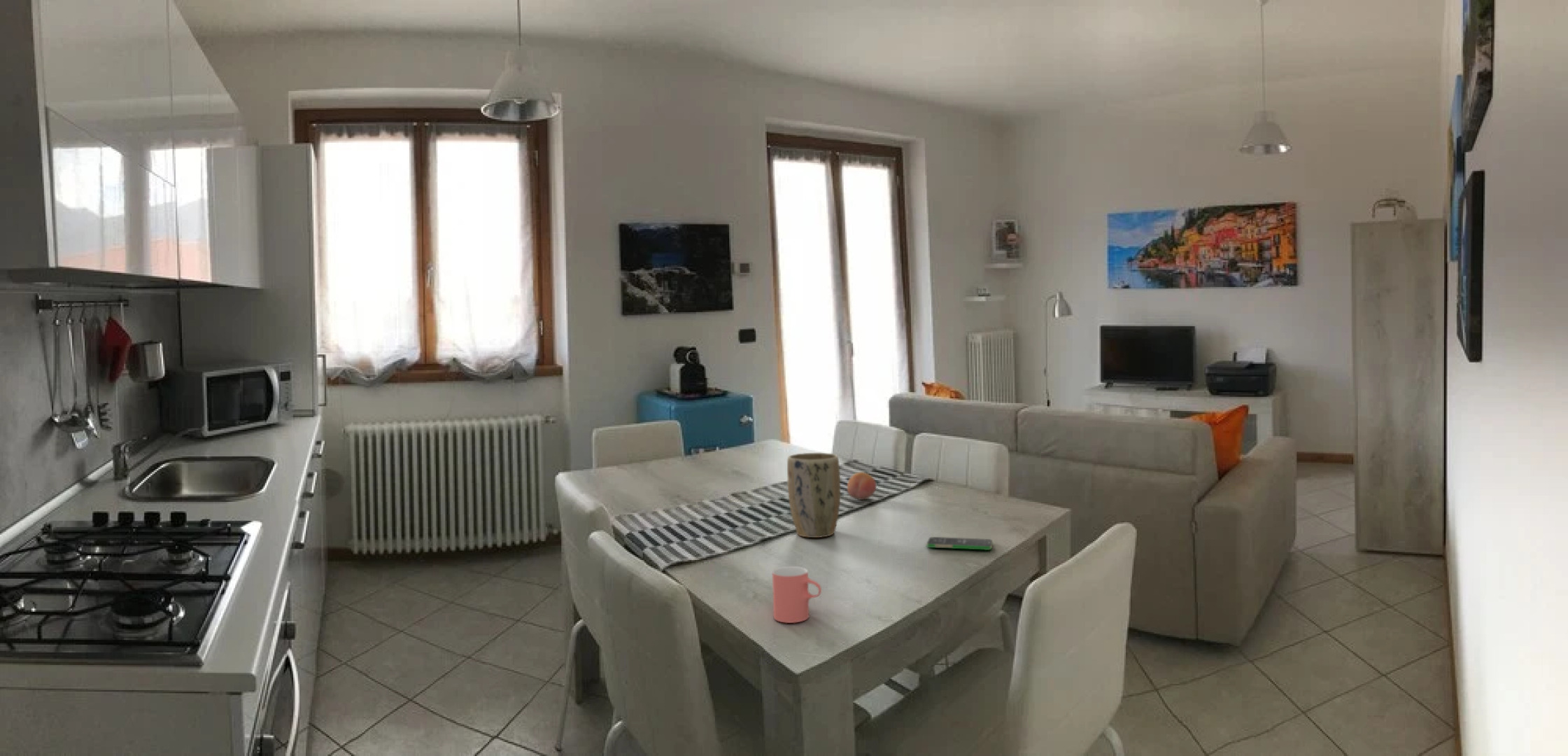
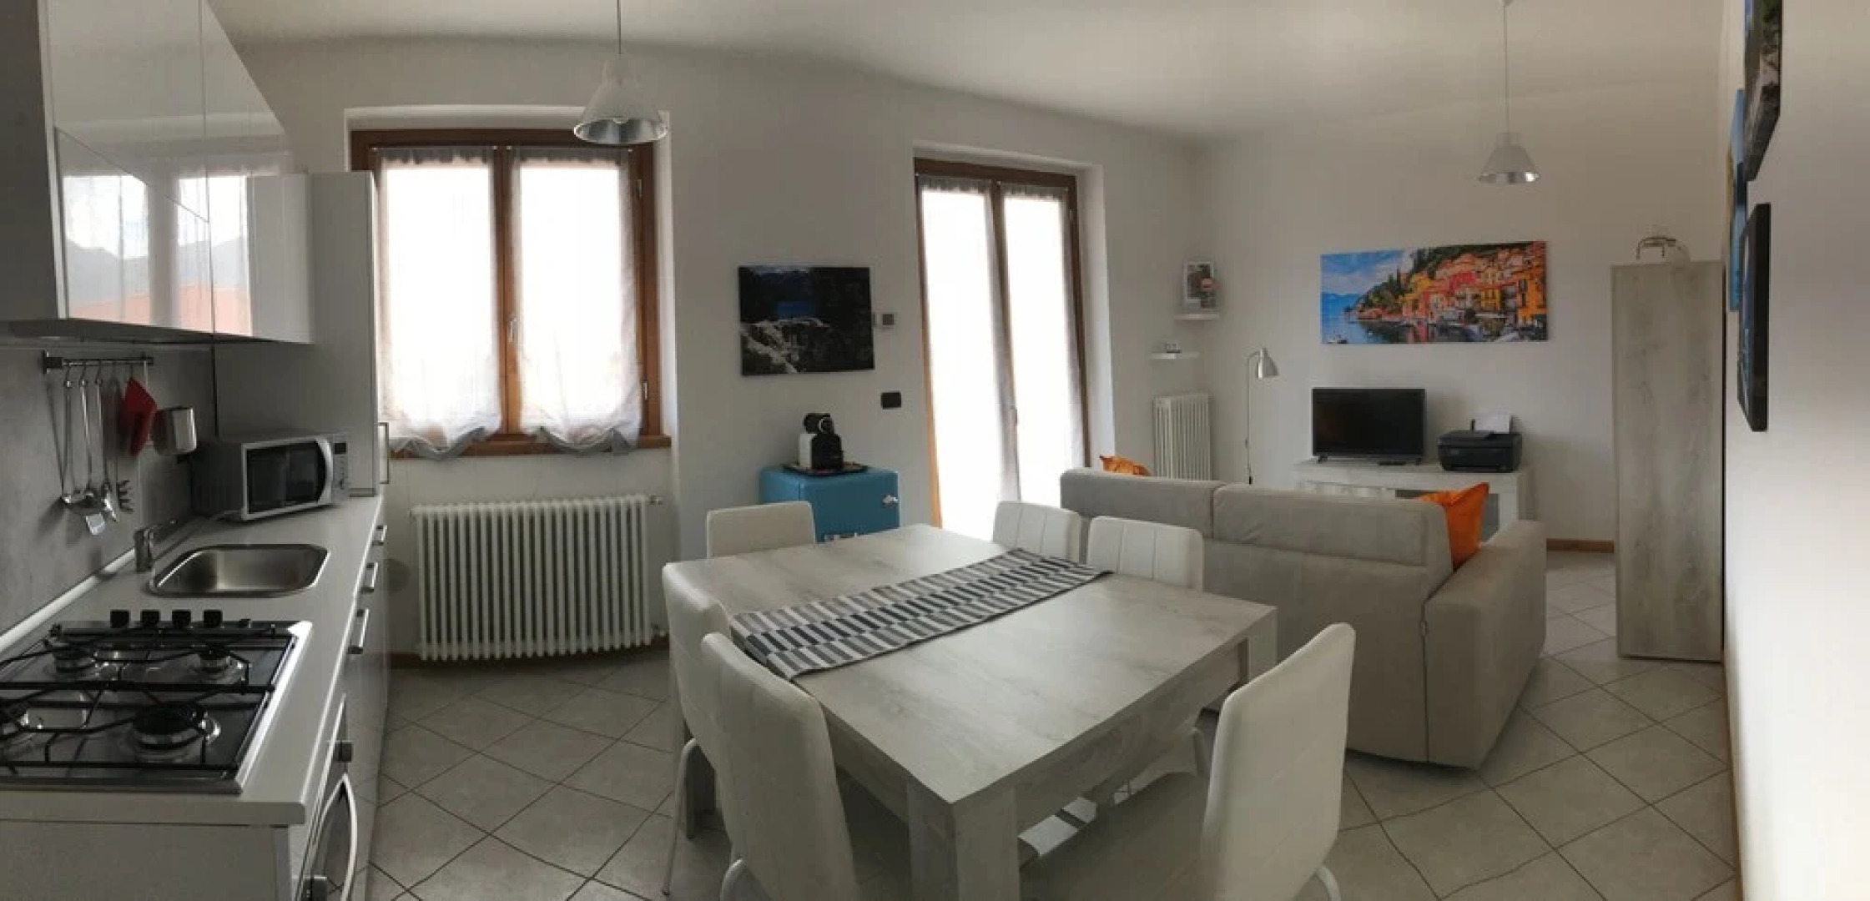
- plant pot (814, 494)
- smartphone (959, 543)
- fruit (861, 485)
- cup (798, 595)
